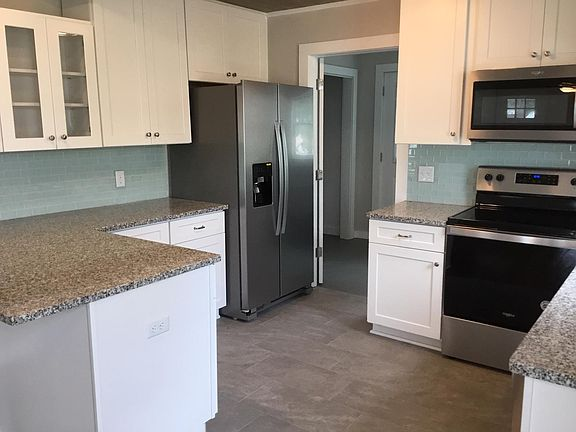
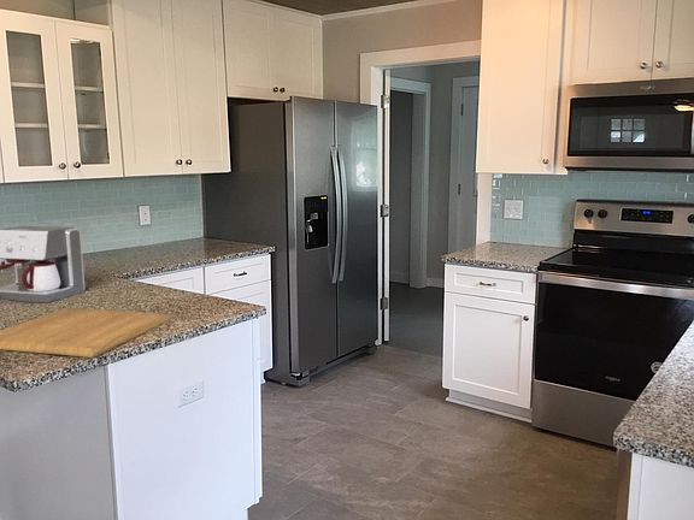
+ coffee maker (37, 261)
+ chopping board (78, 329)
